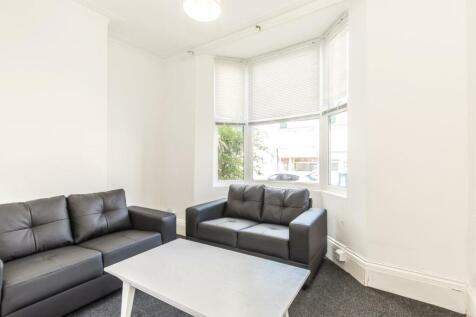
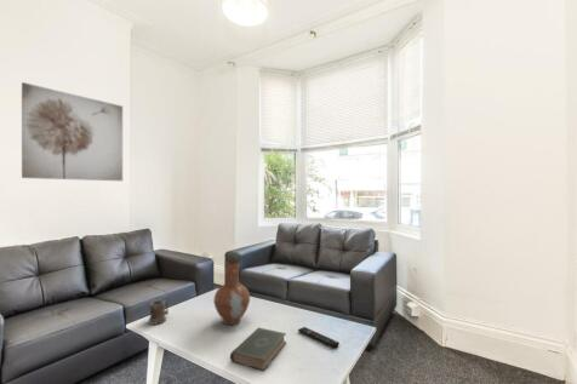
+ vase (232, 291)
+ book (259, 346)
+ remote control (318, 337)
+ mug (159, 310)
+ wall art (78, 137)
